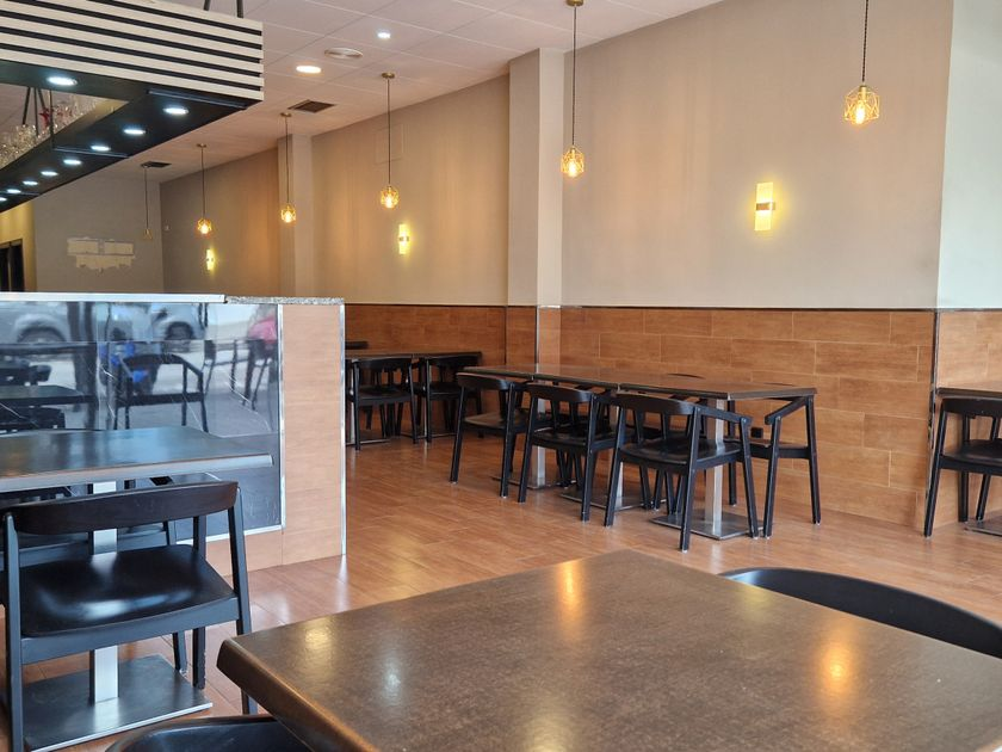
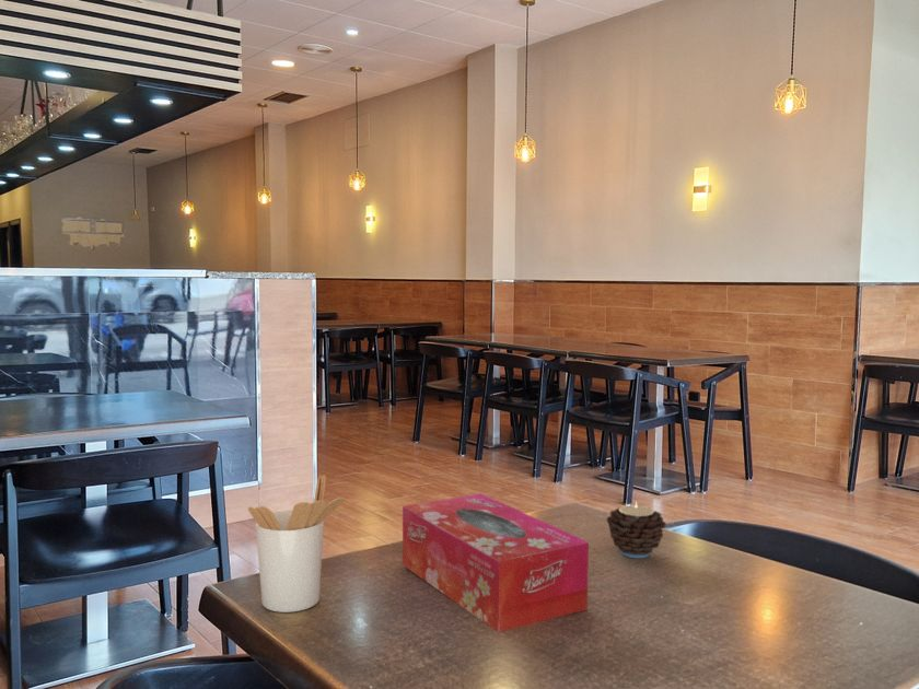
+ candle (636, 527)
+ tissue box (488, 553)
+ utensil holder (299, 545)
